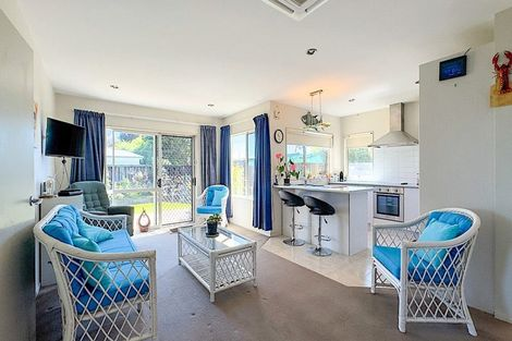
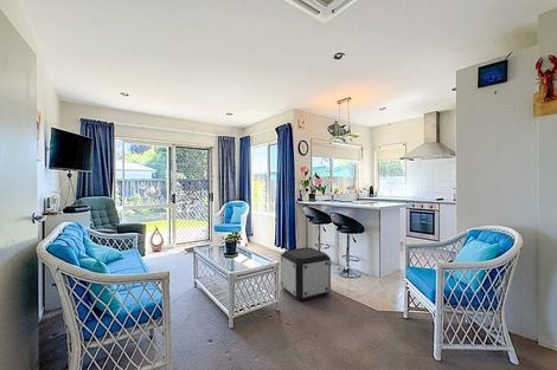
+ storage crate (305, 272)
